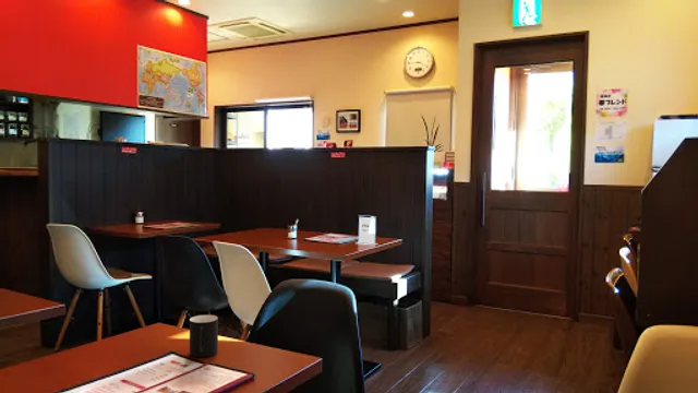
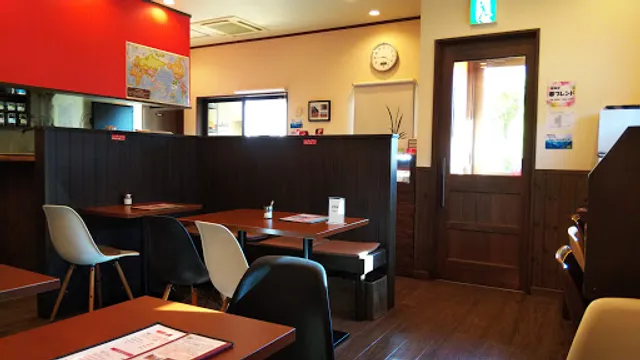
- cup (202, 337)
